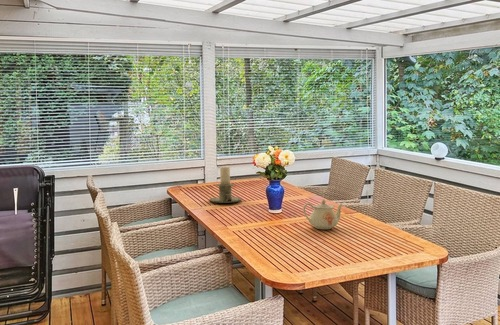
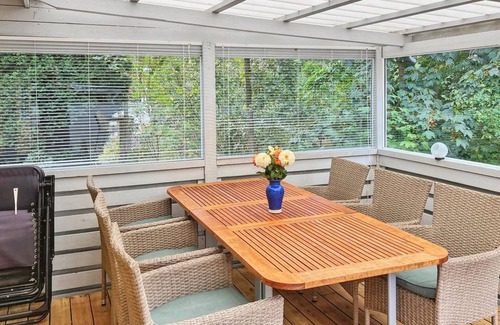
- candle holder (225, 183)
- teapot (323, 213)
